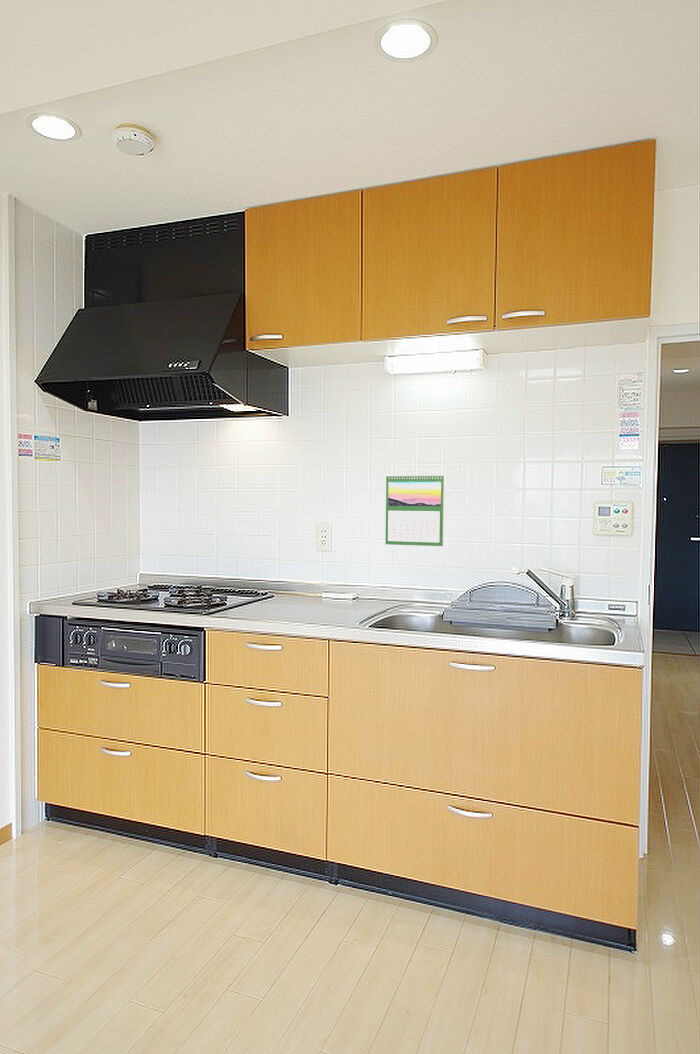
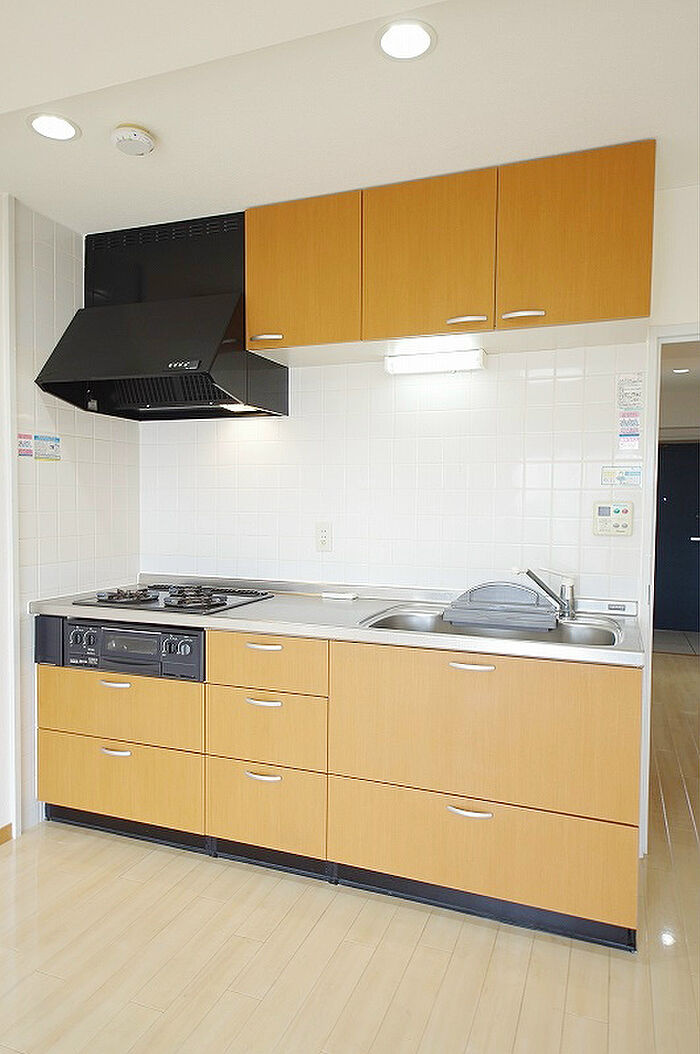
- calendar (414, 509)
